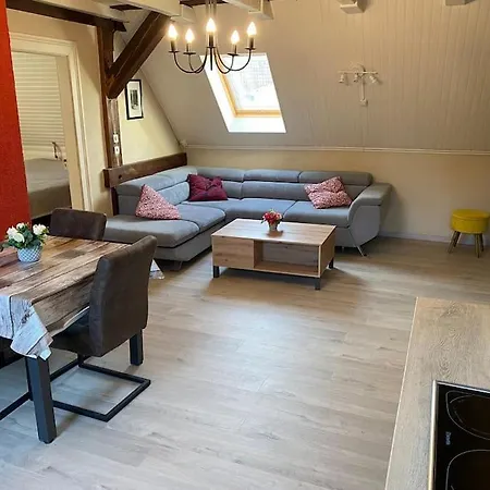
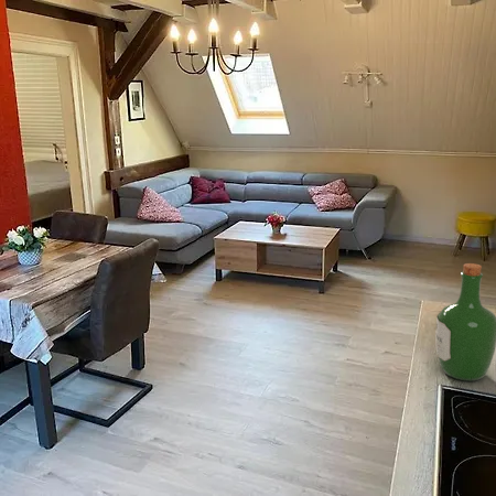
+ wine bottle (466, 319)
